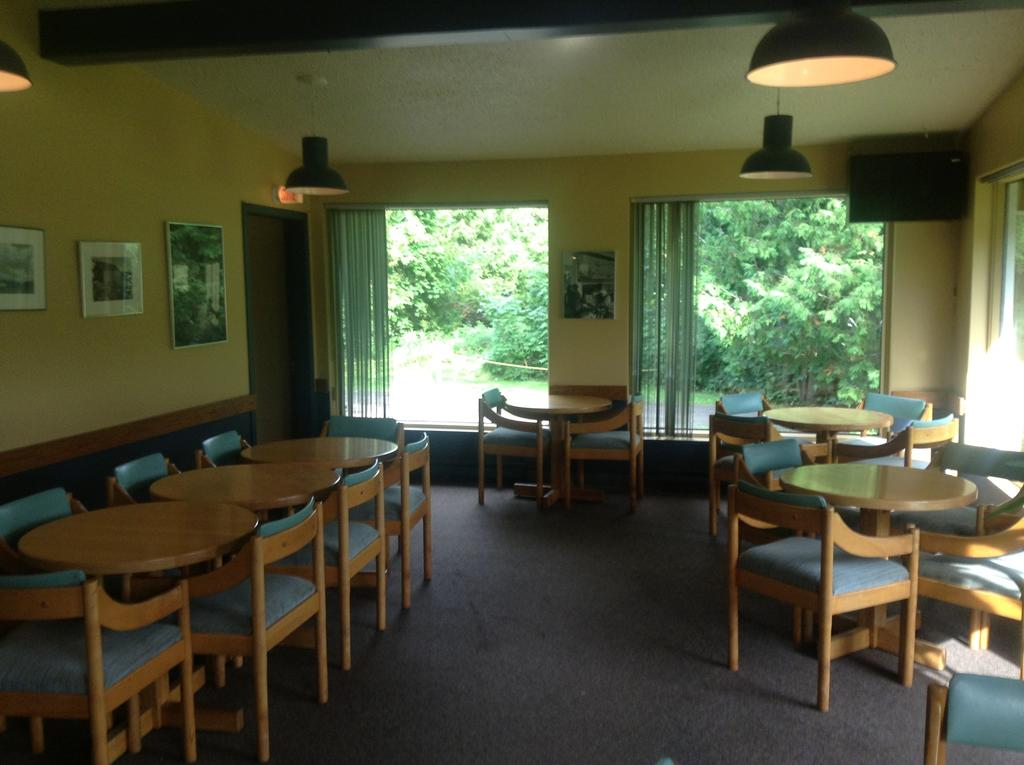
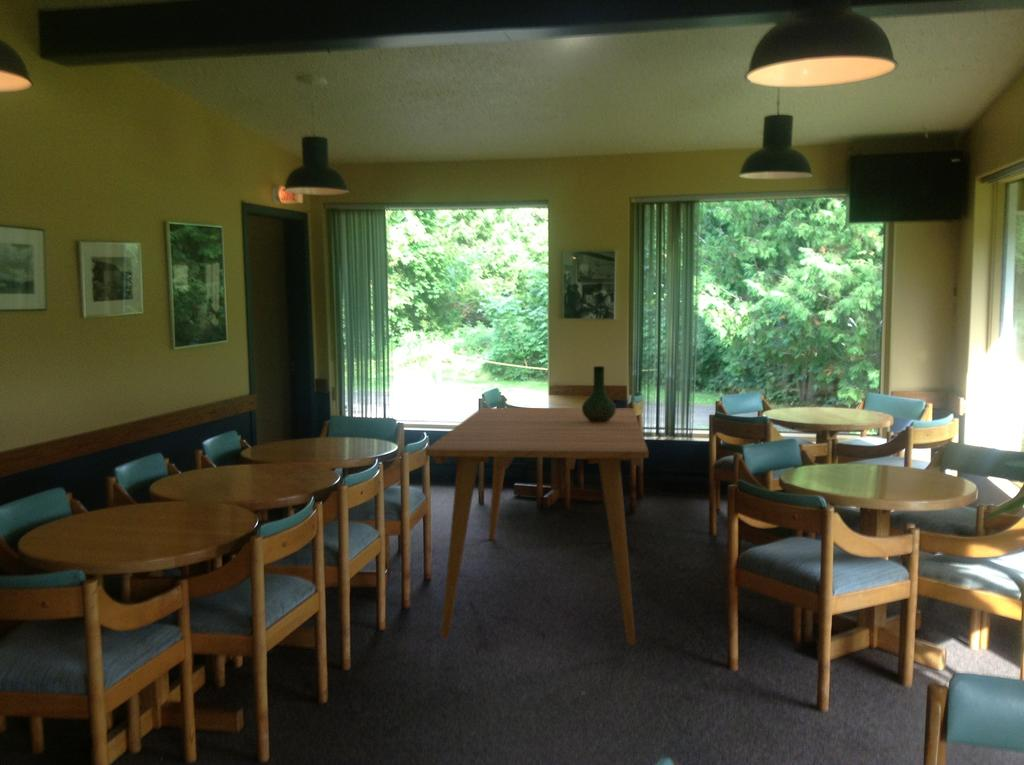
+ dining table (567, 468)
+ vase (598, 393)
